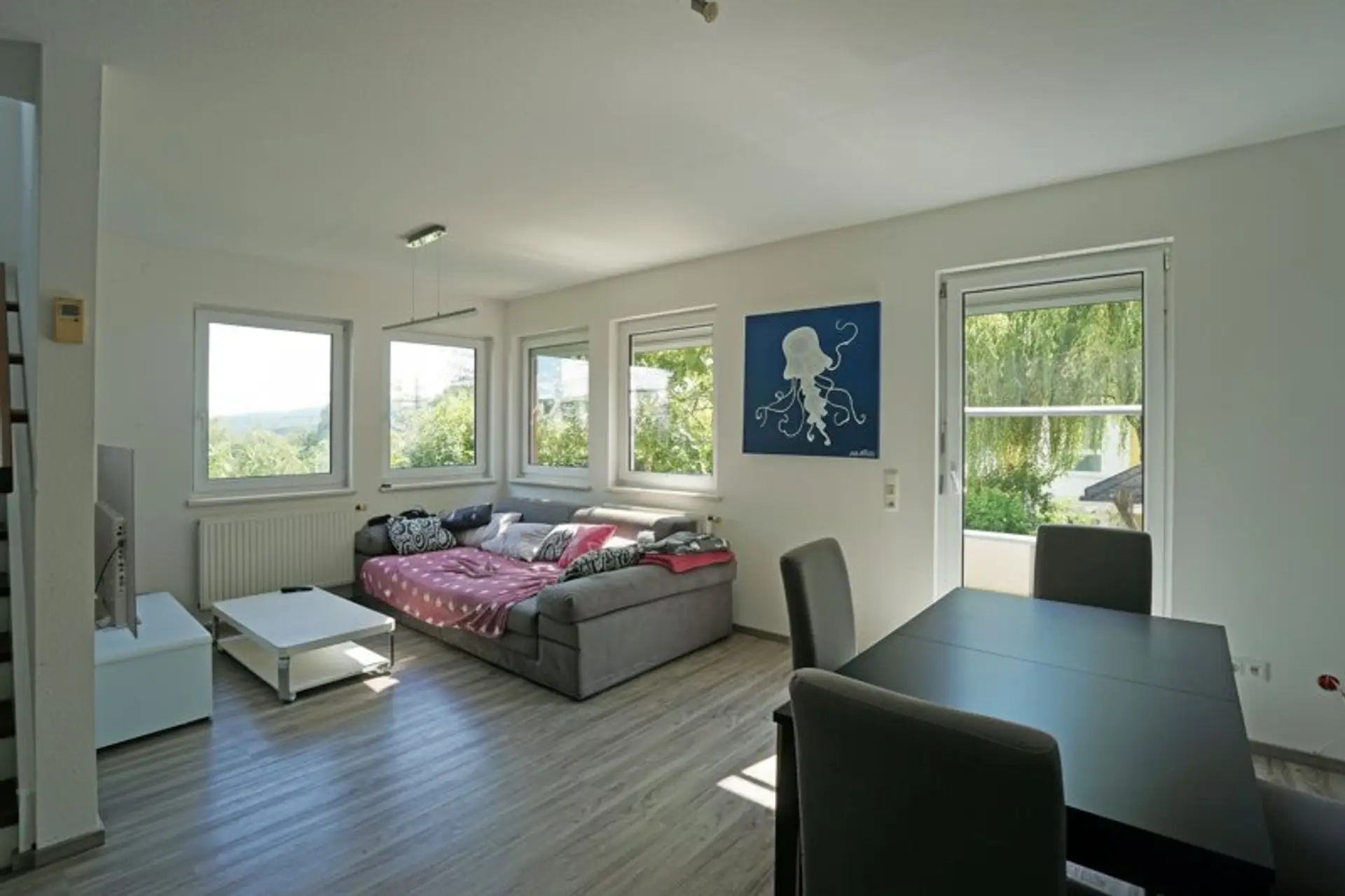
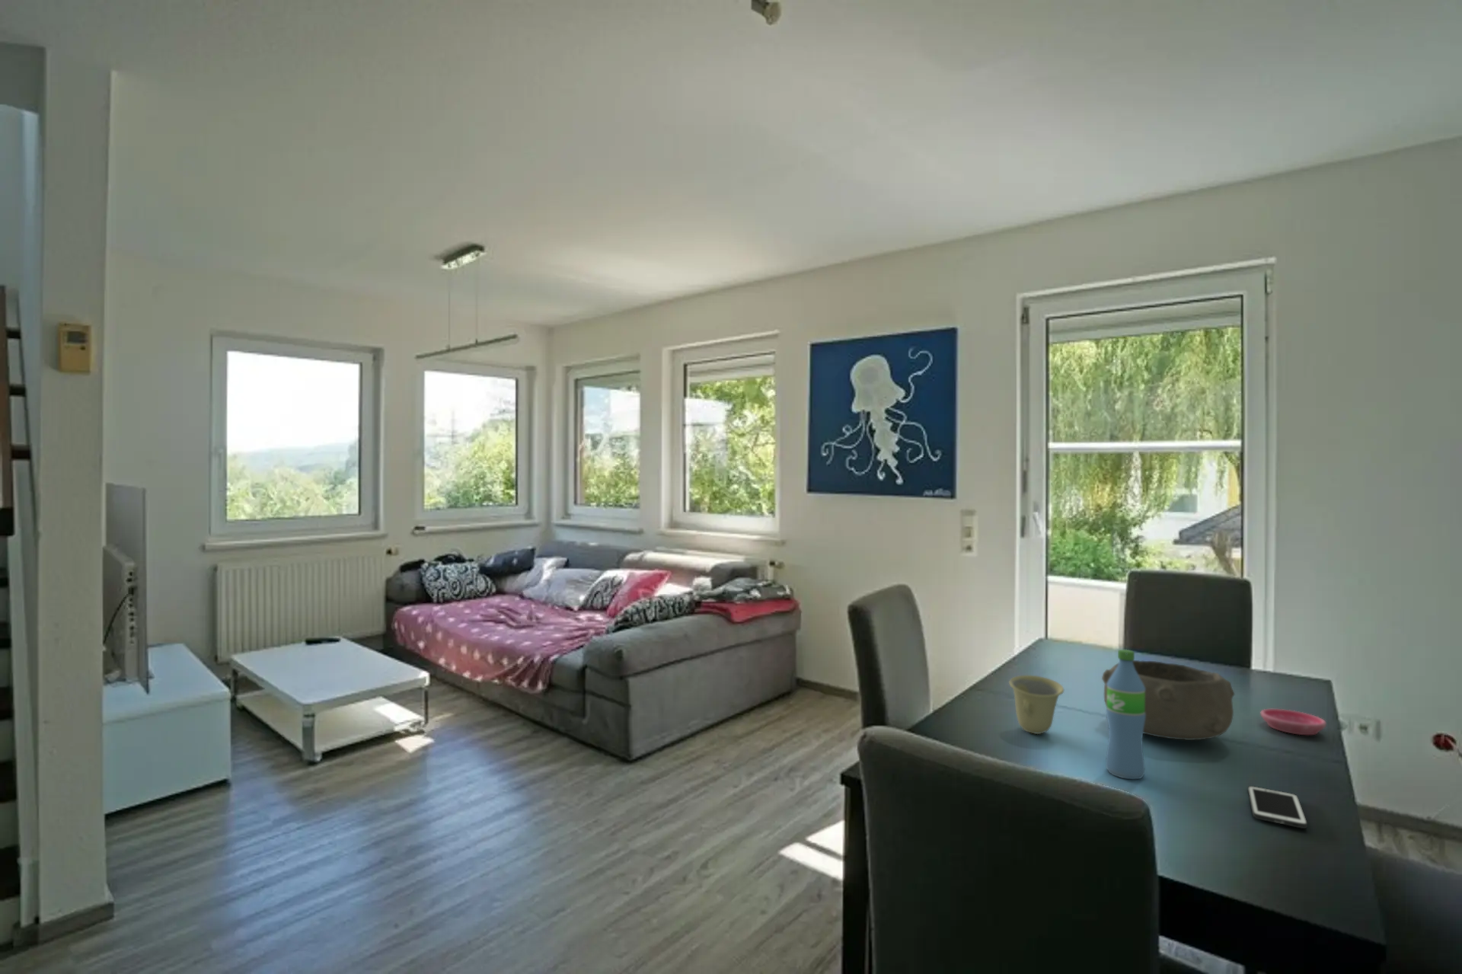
+ cup (1036, 707)
+ cell phone (1275, 806)
+ saucer (1292, 722)
+ water bottle (1125, 712)
+ bowl (1163, 701)
